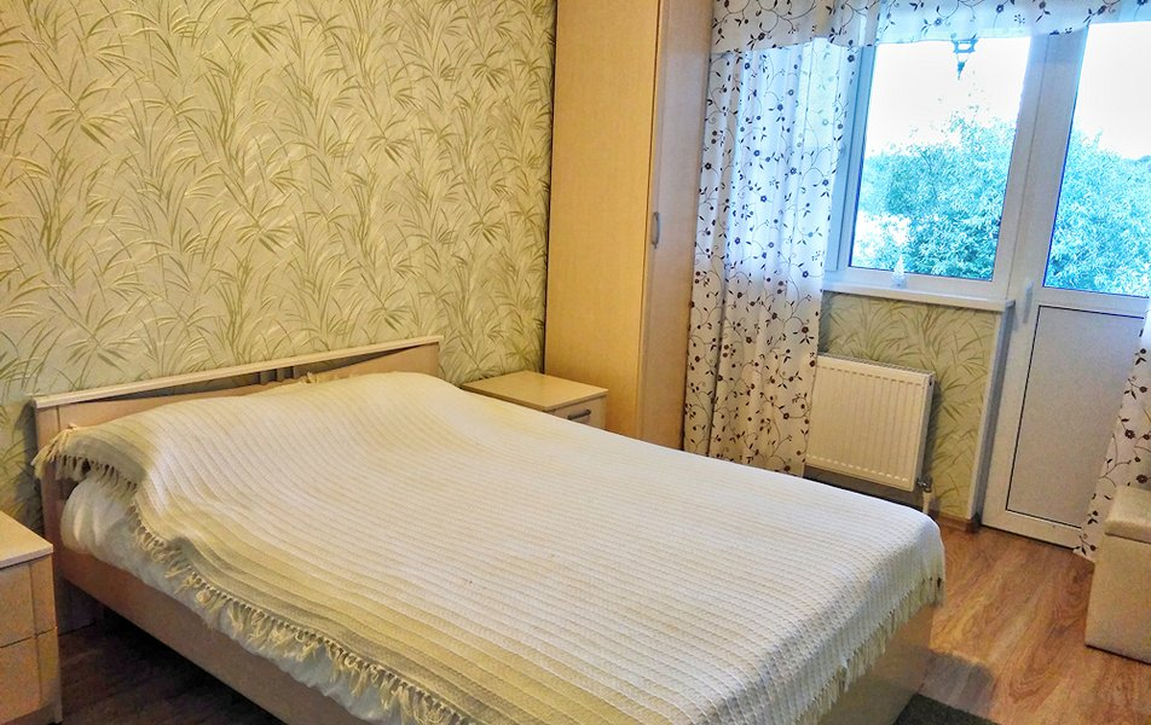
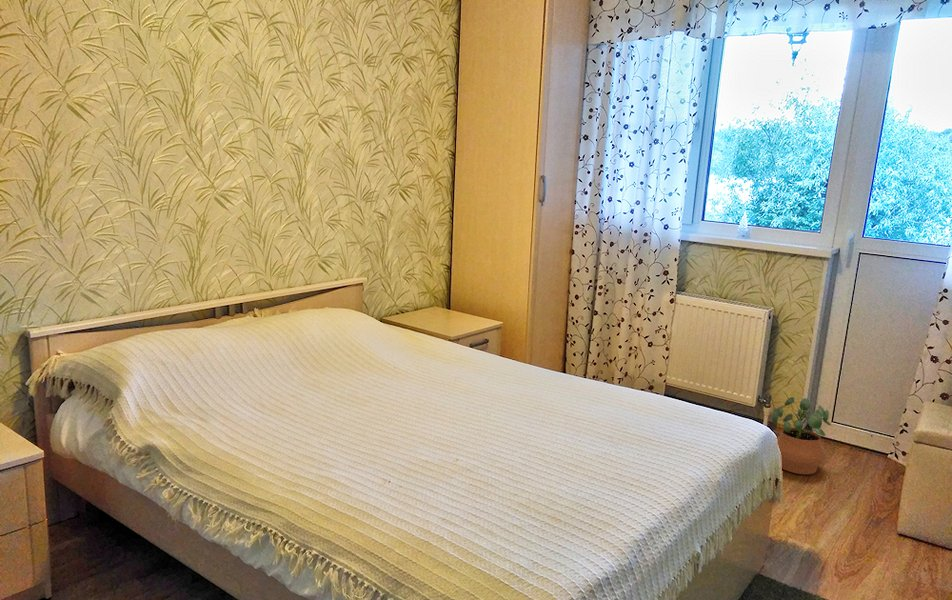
+ potted plant (801, 432)
